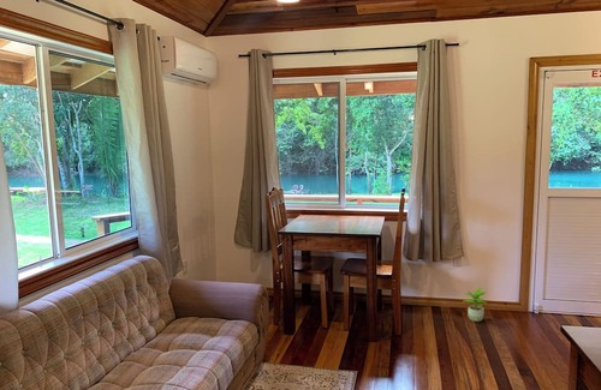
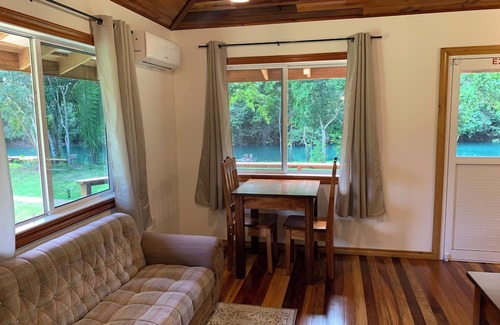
- potted plant (474, 302)
